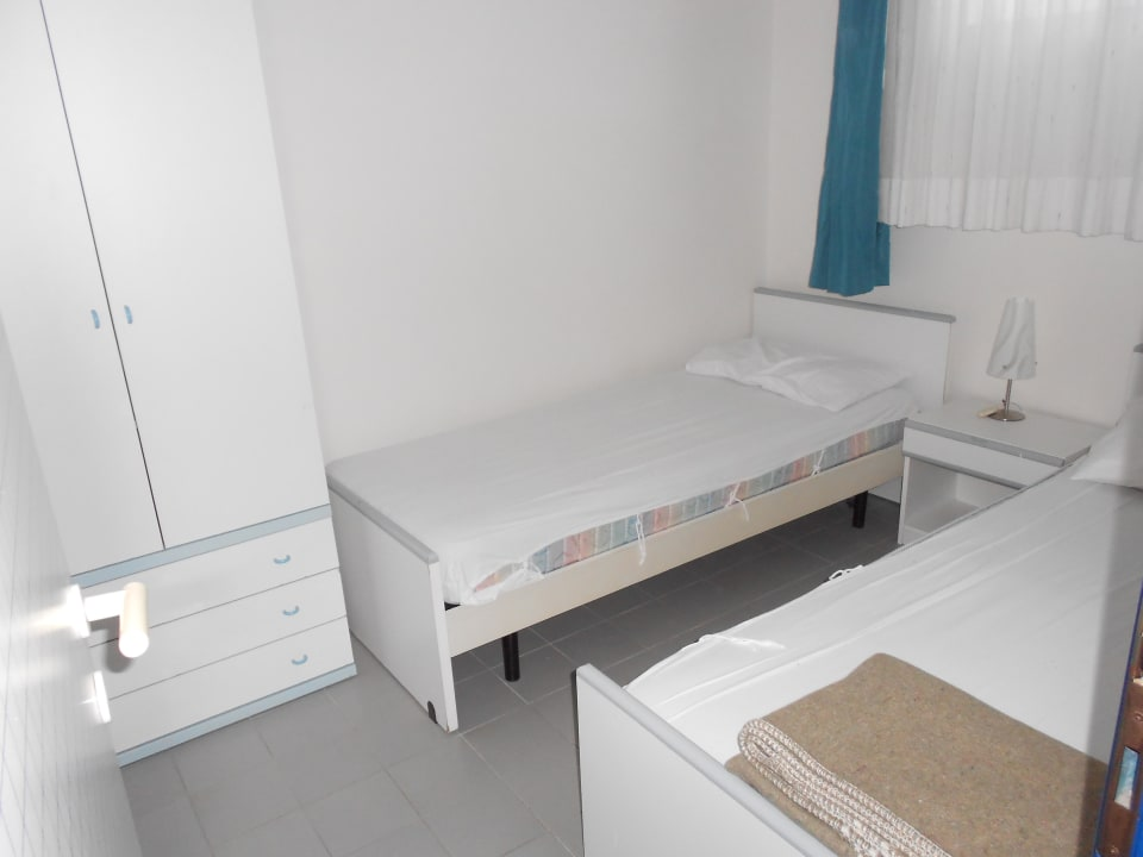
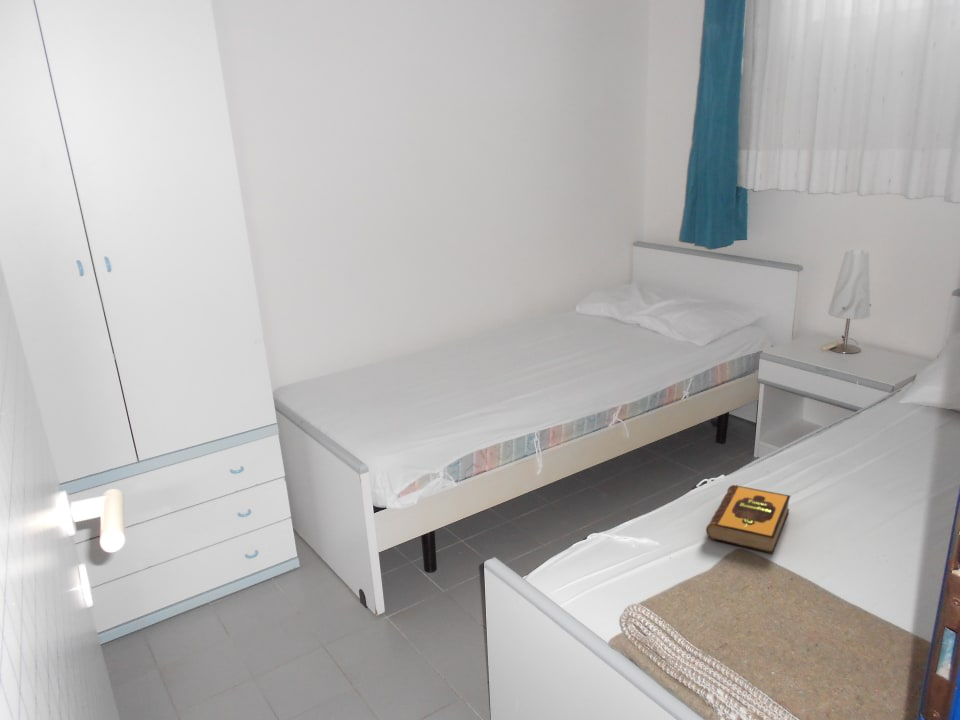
+ hardback book (748, 516)
